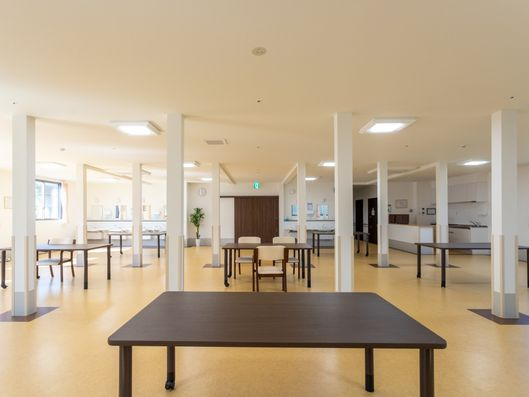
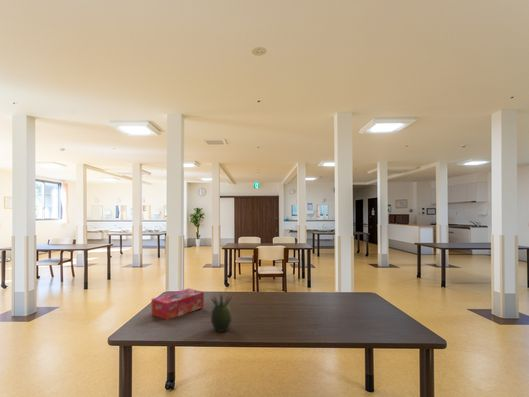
+ tissue box (178, 303)
+ succulent plant (221, 312)
